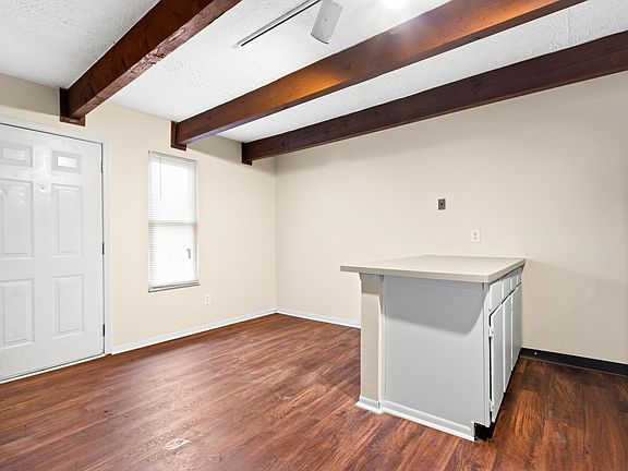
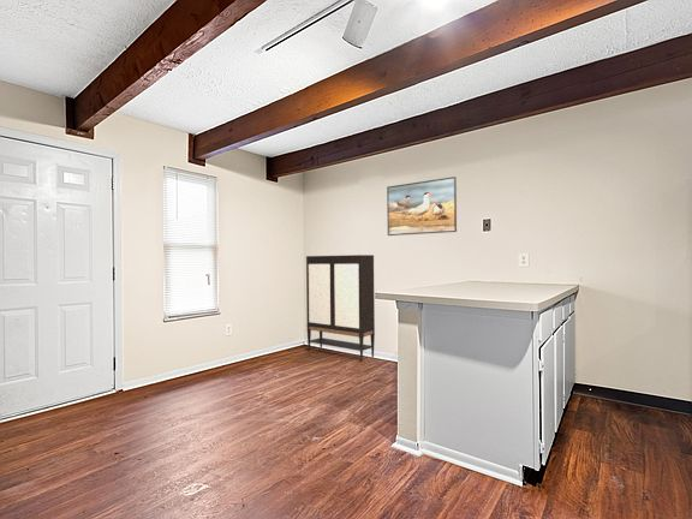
+ storage cabinet (339, 304)
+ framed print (419, 208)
